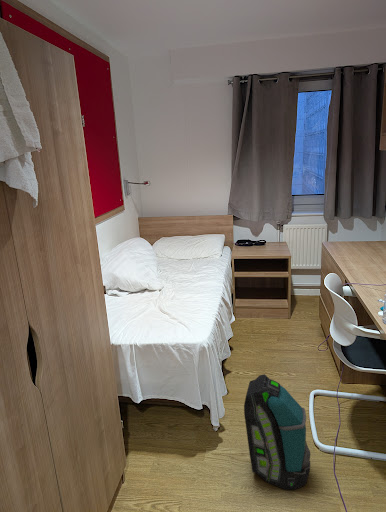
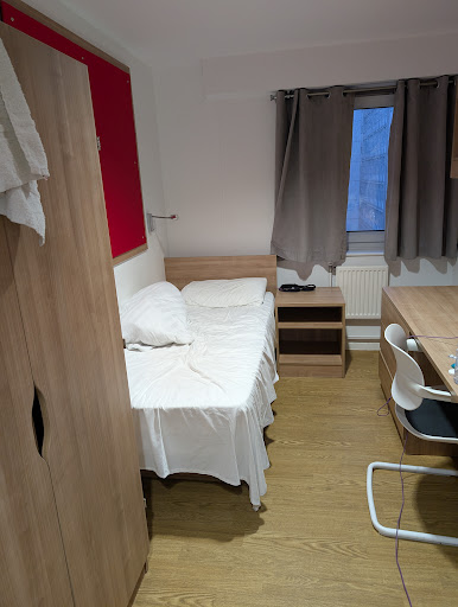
- backpack (274, 427)
